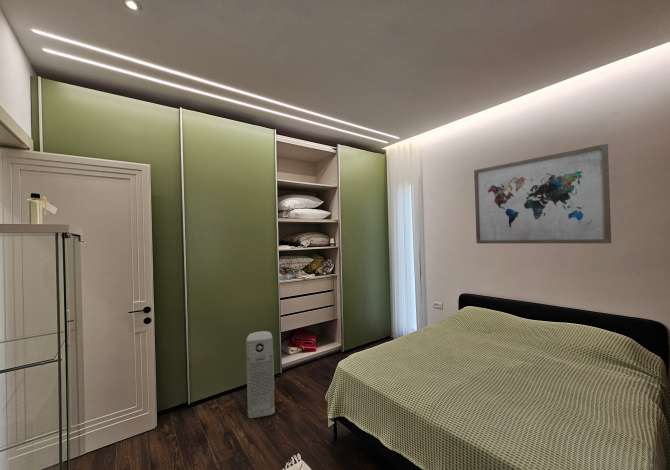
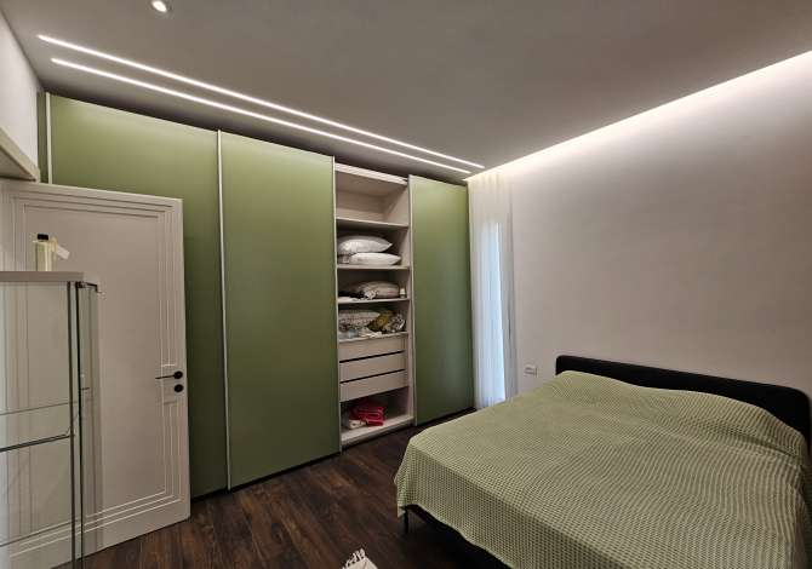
- air purifier (260, 370)
- wall art (532, 201)
